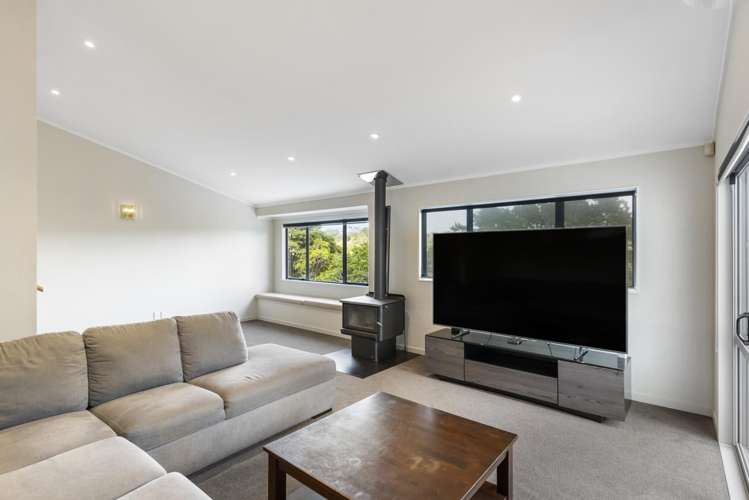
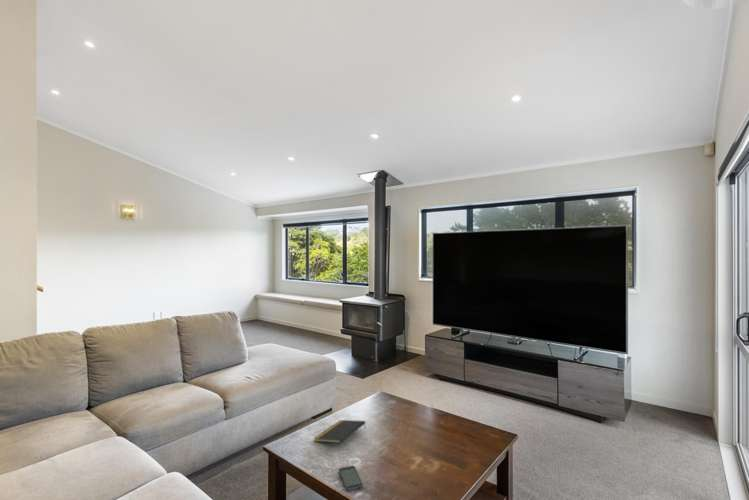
+ notepad (340, 430)
+ smartphone (350, 477)
